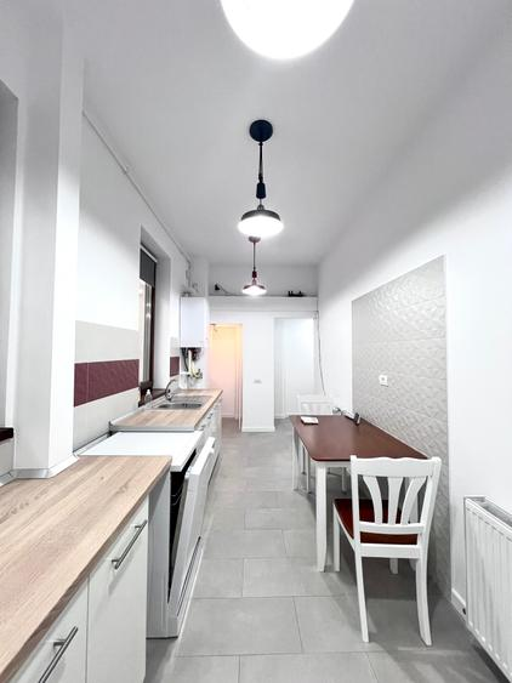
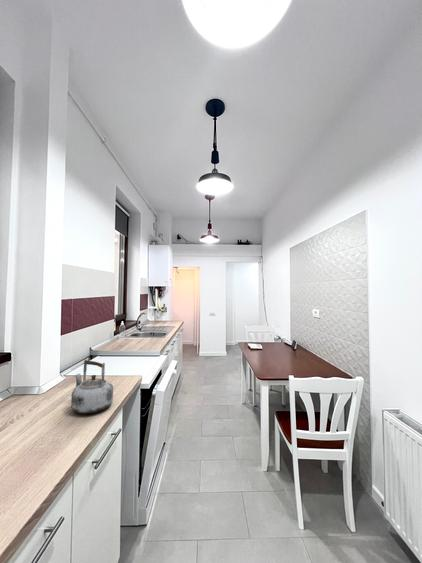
+ kettle (90, 383)
